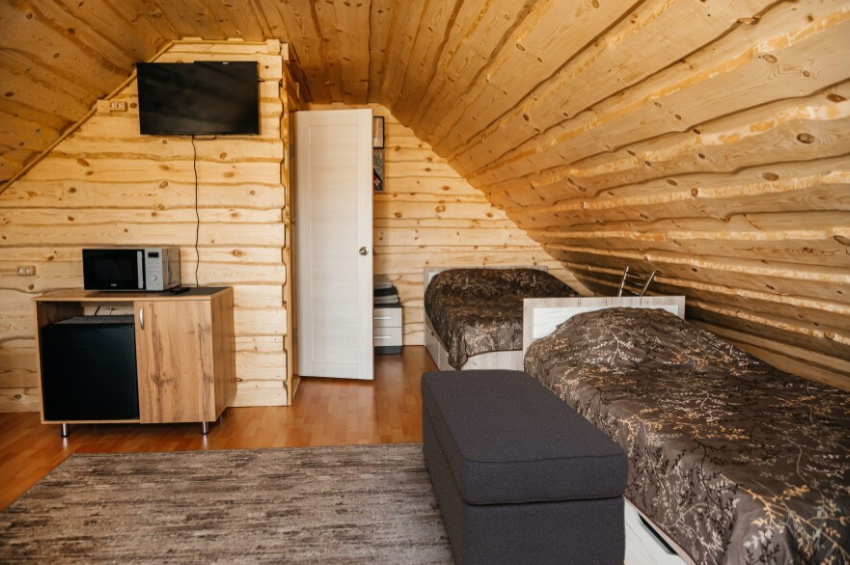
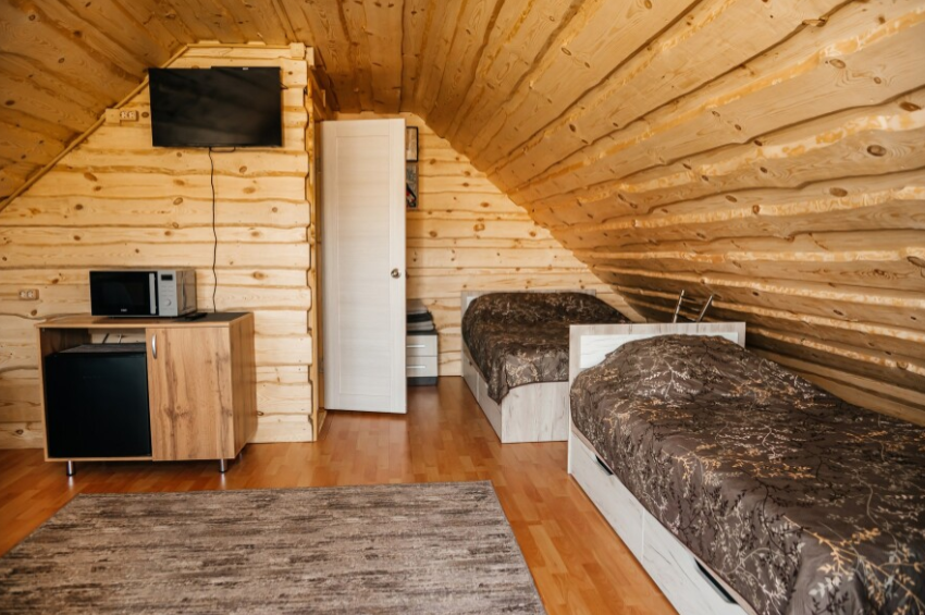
- ottoman (500, 454)
